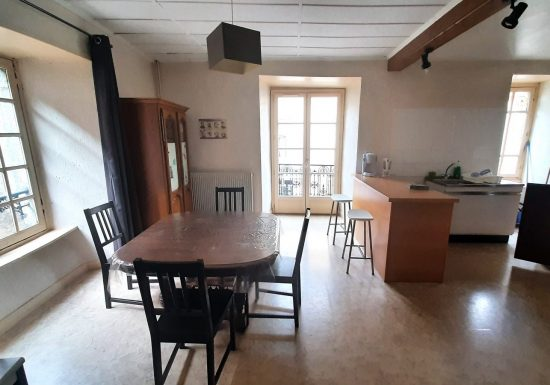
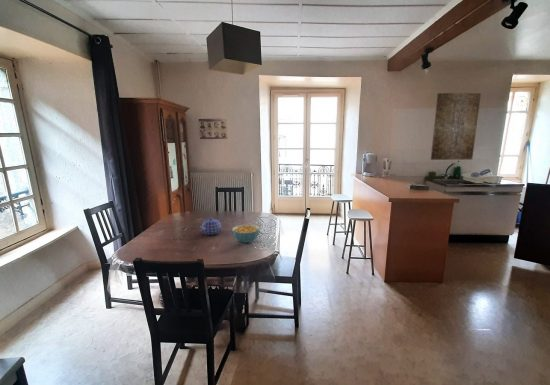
+ teapot (212, 224)
+ cereal bowl (246, 234)
+ wall art (455, 127)
